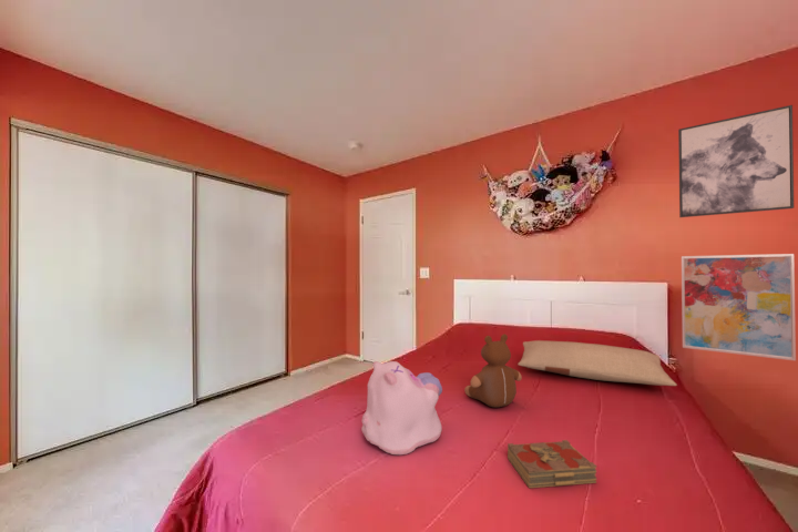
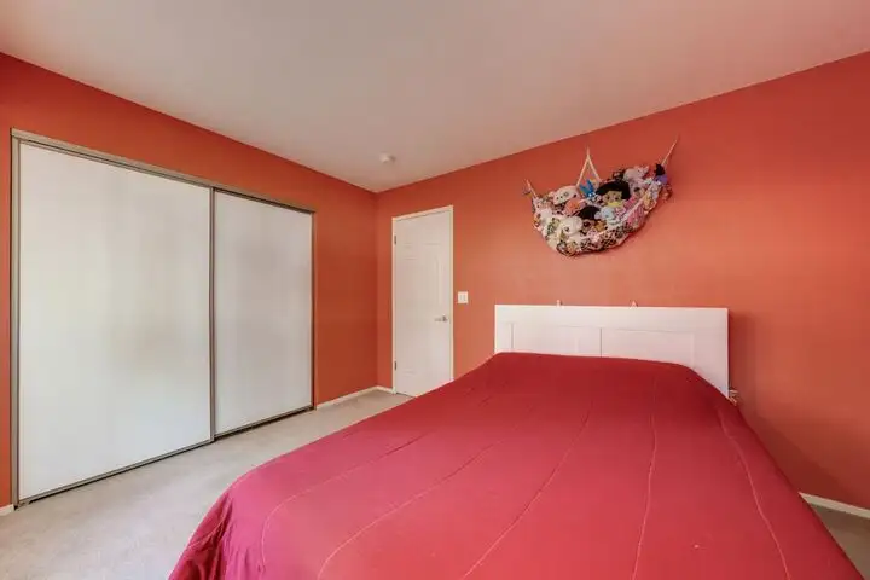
- plush toy (402, 397)
- wall art (730, 165)
- book (550, 461)
- pillow (586, 360)
- wall art (733, 304)
- teddy bear (490, 367)
